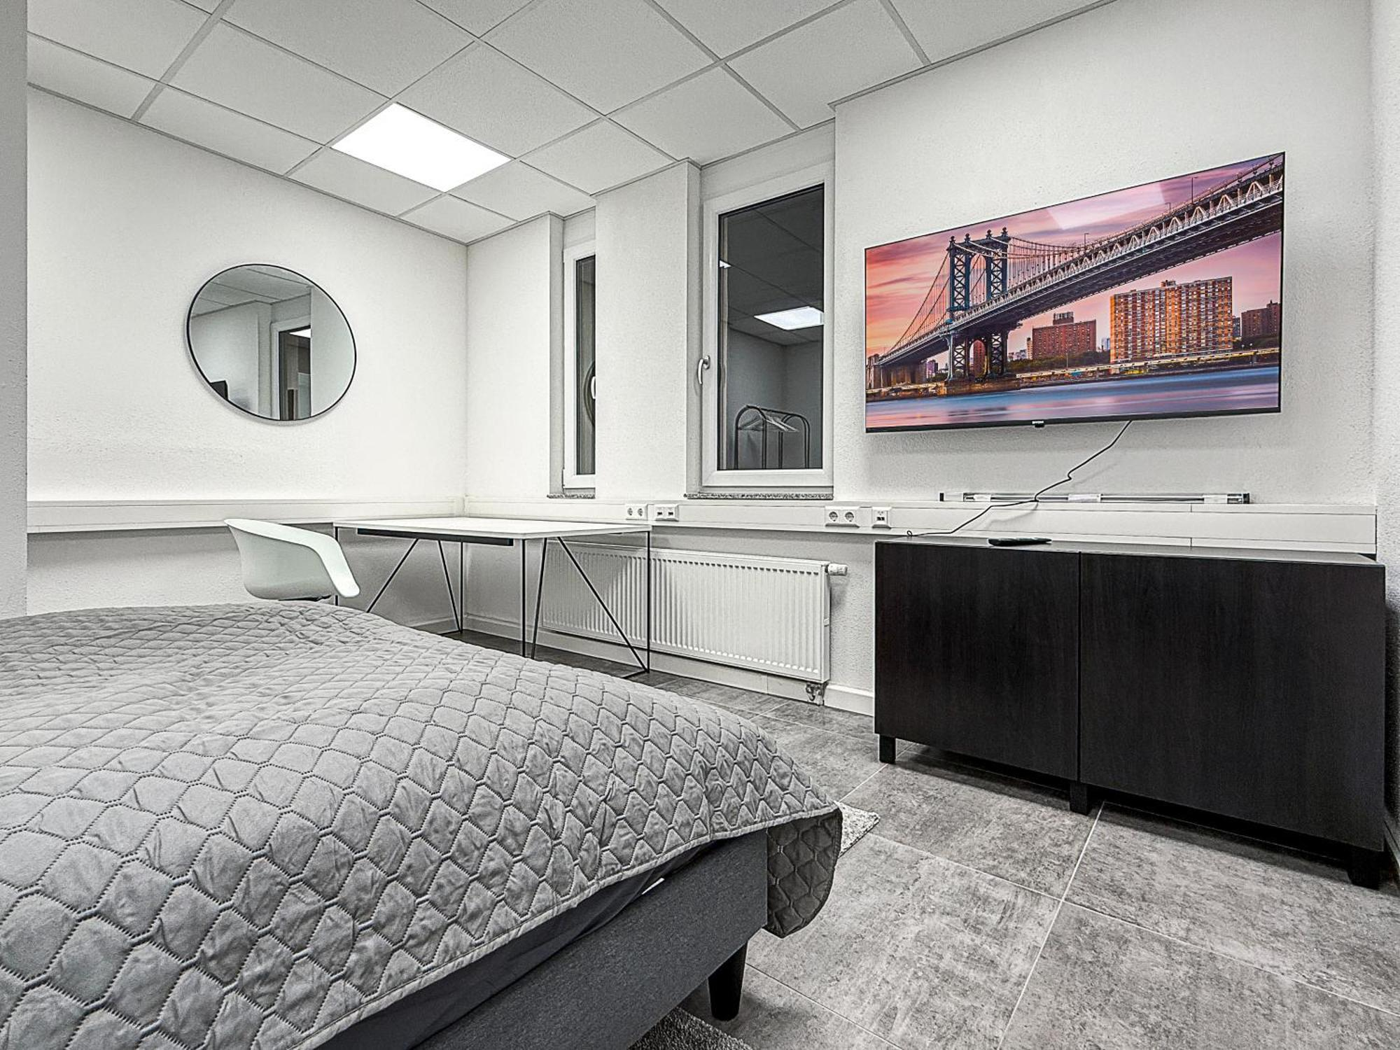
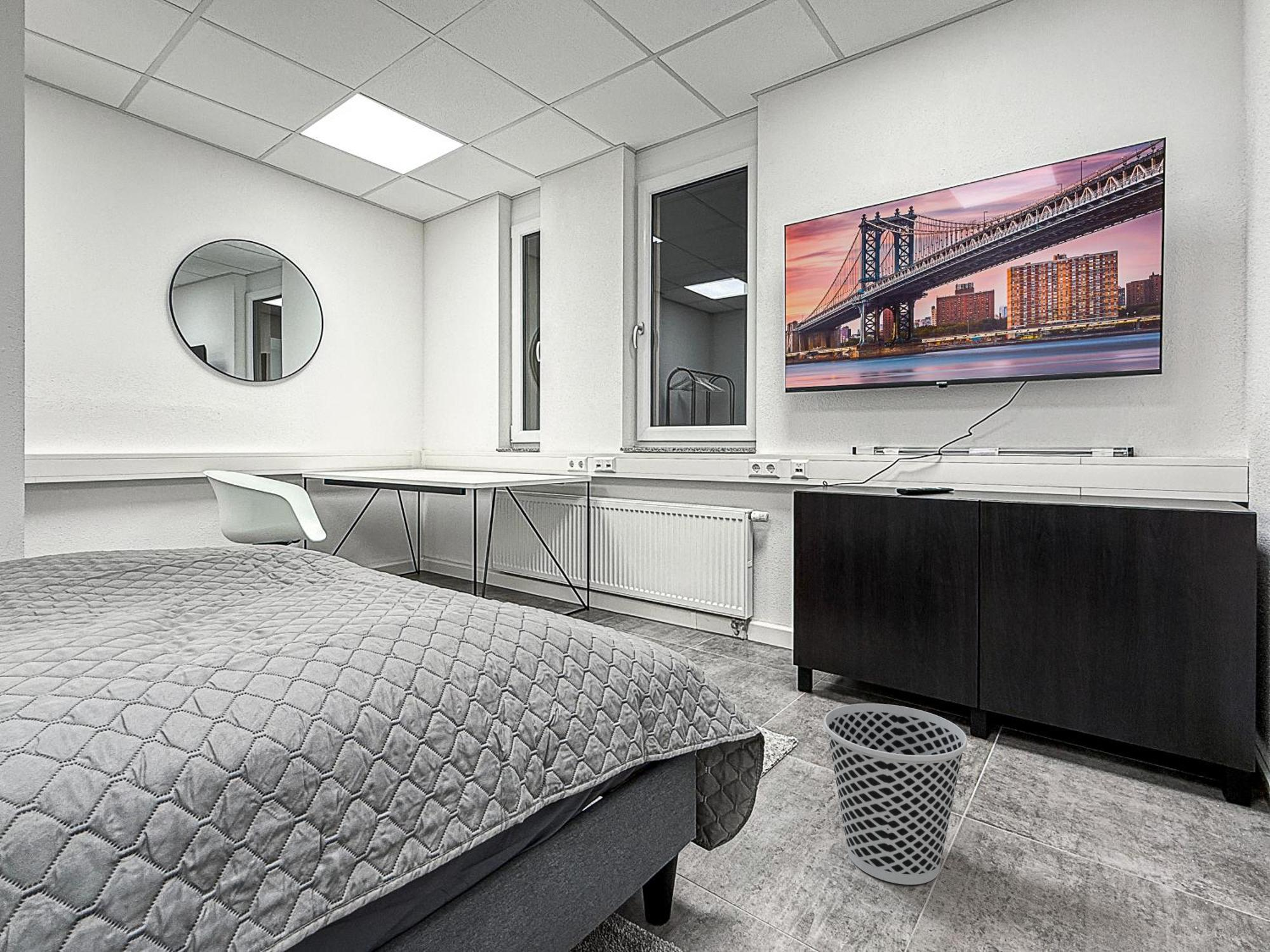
+ wastebasket (892, 792)
